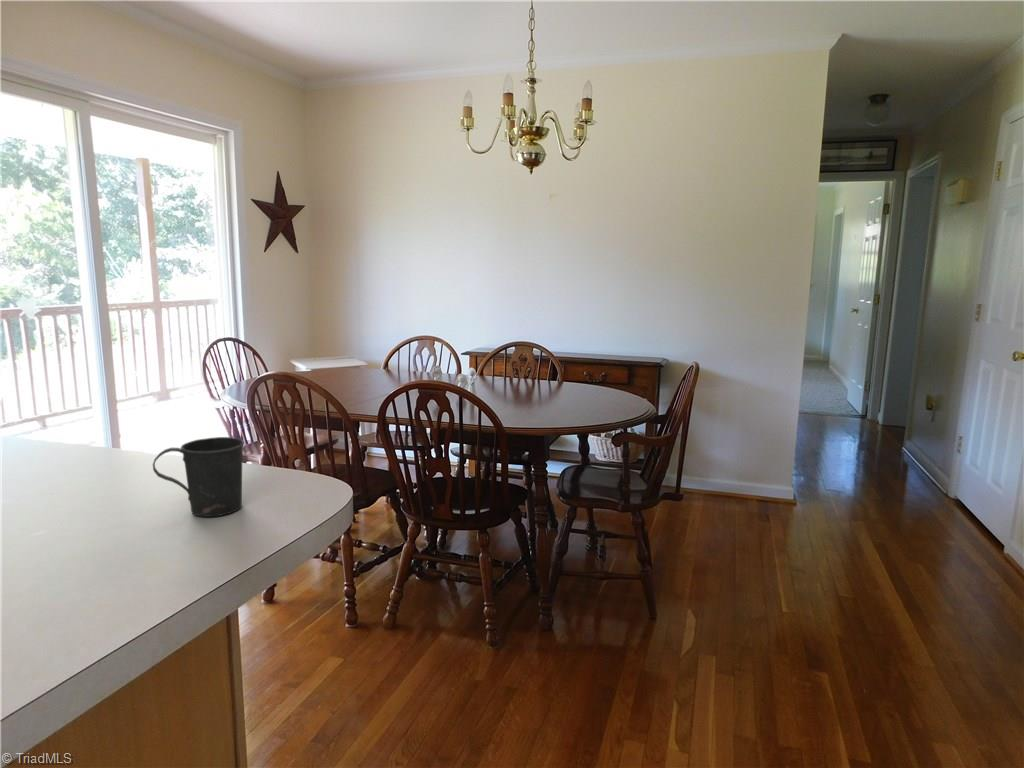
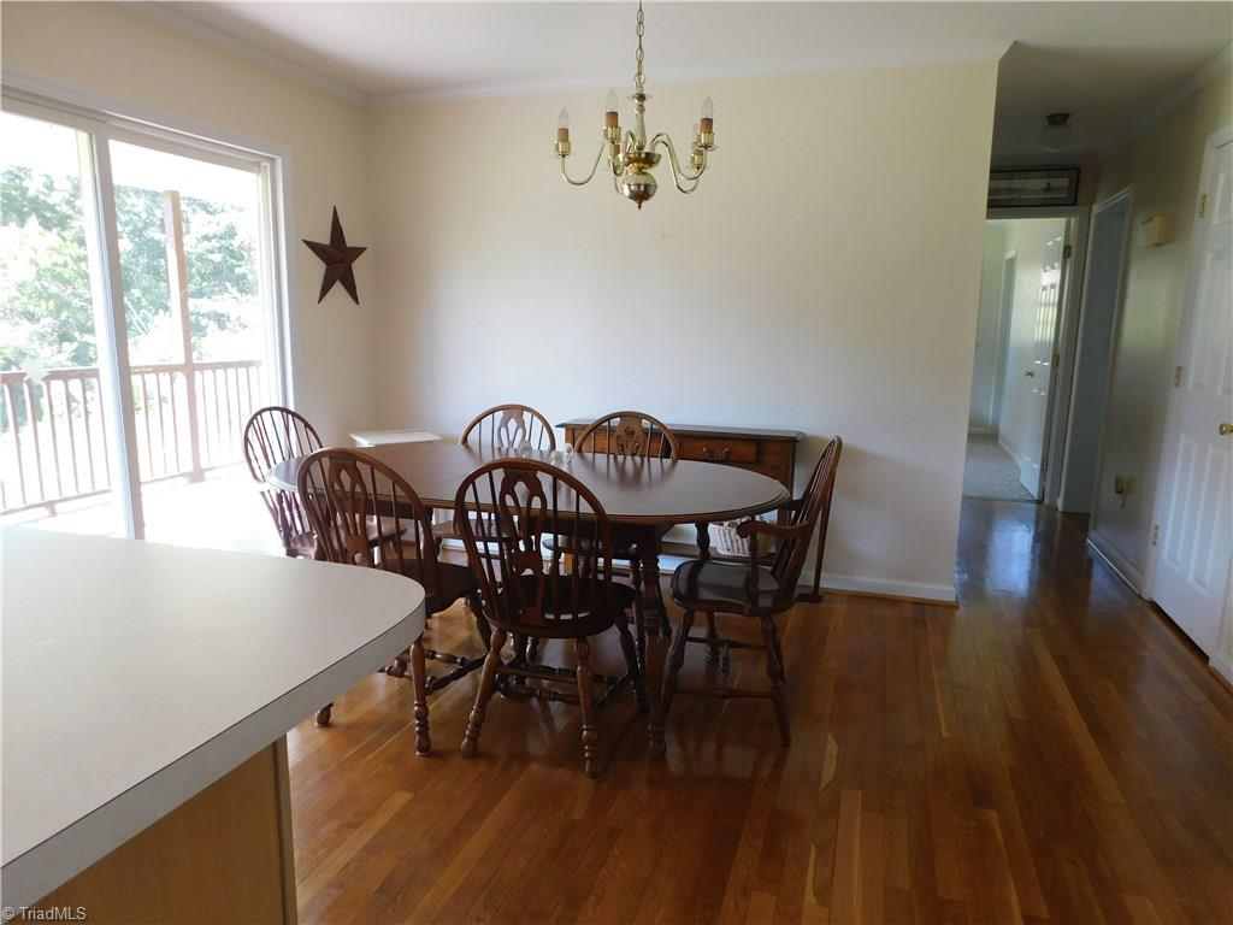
- mug (201, 477)
